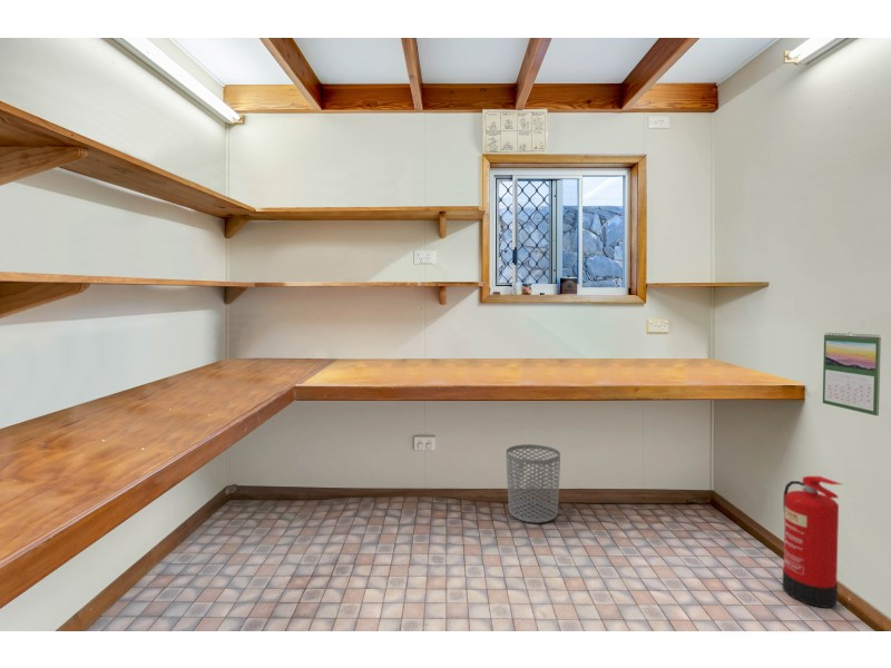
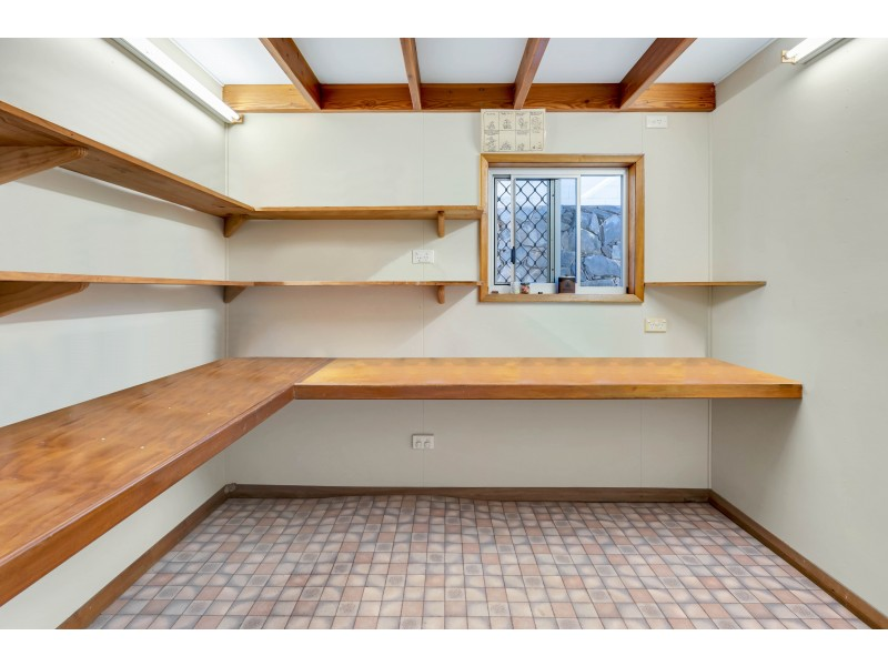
- calendar (849, 371)
- waste bin (532, 482)
- fire extinguisher (807, 532)
